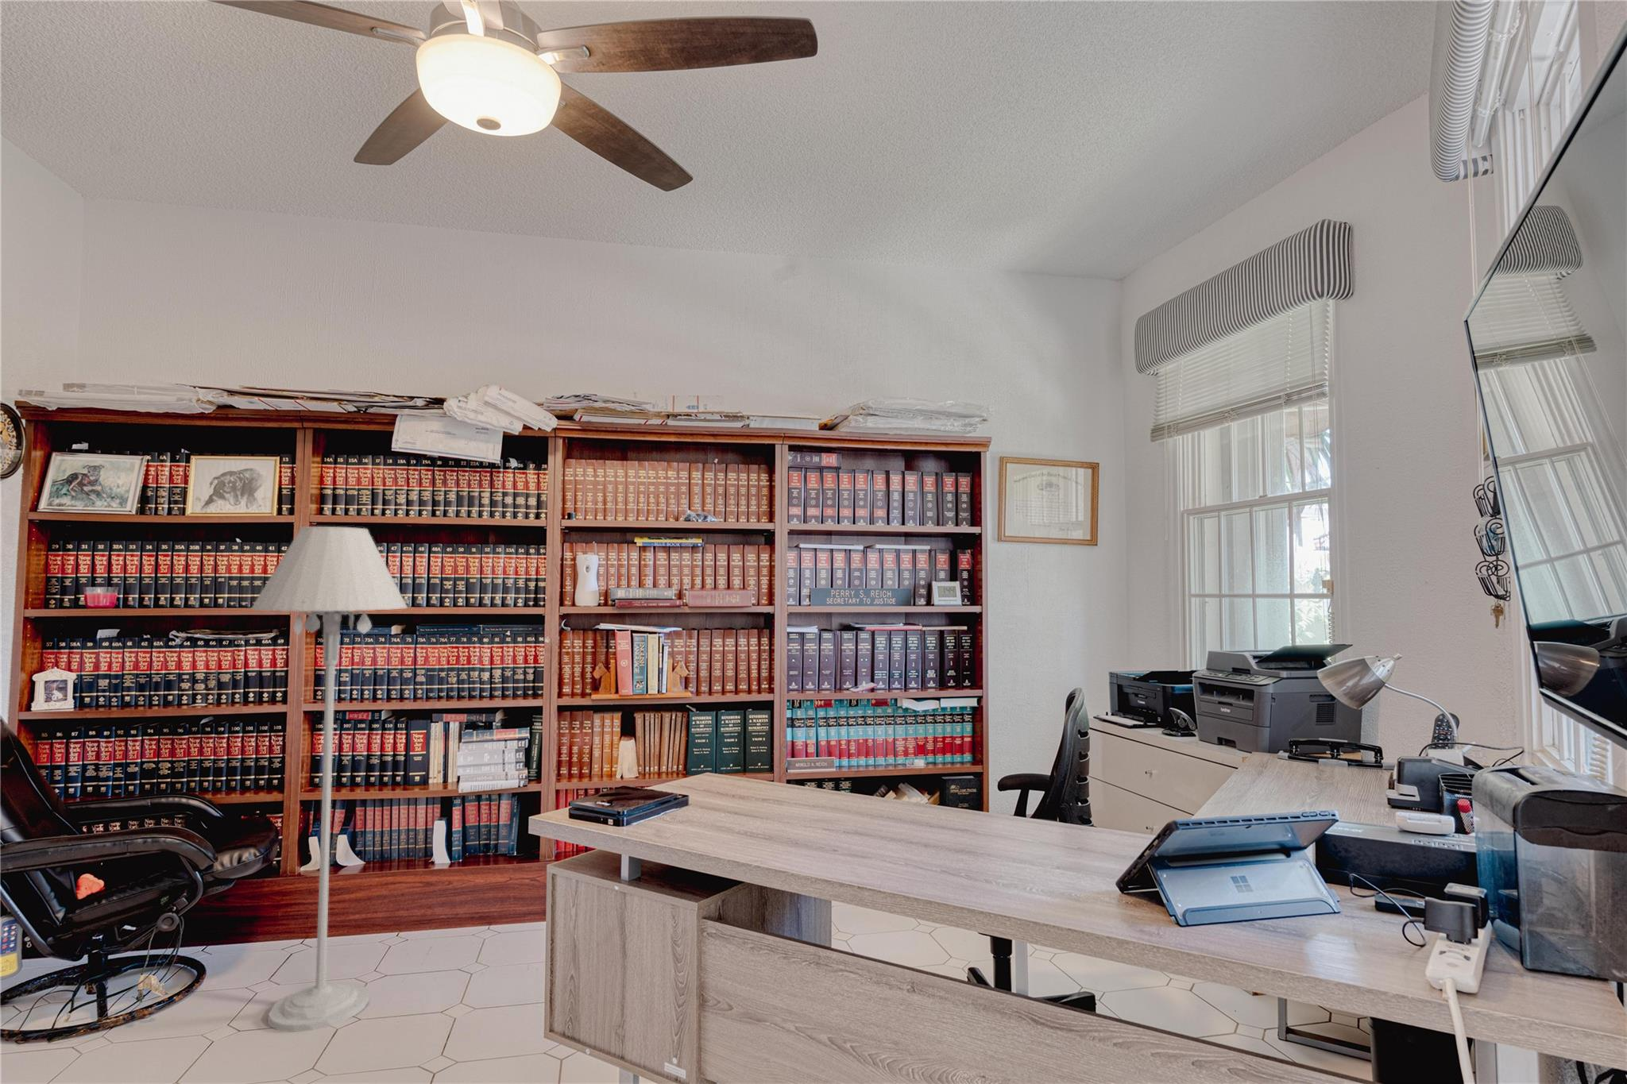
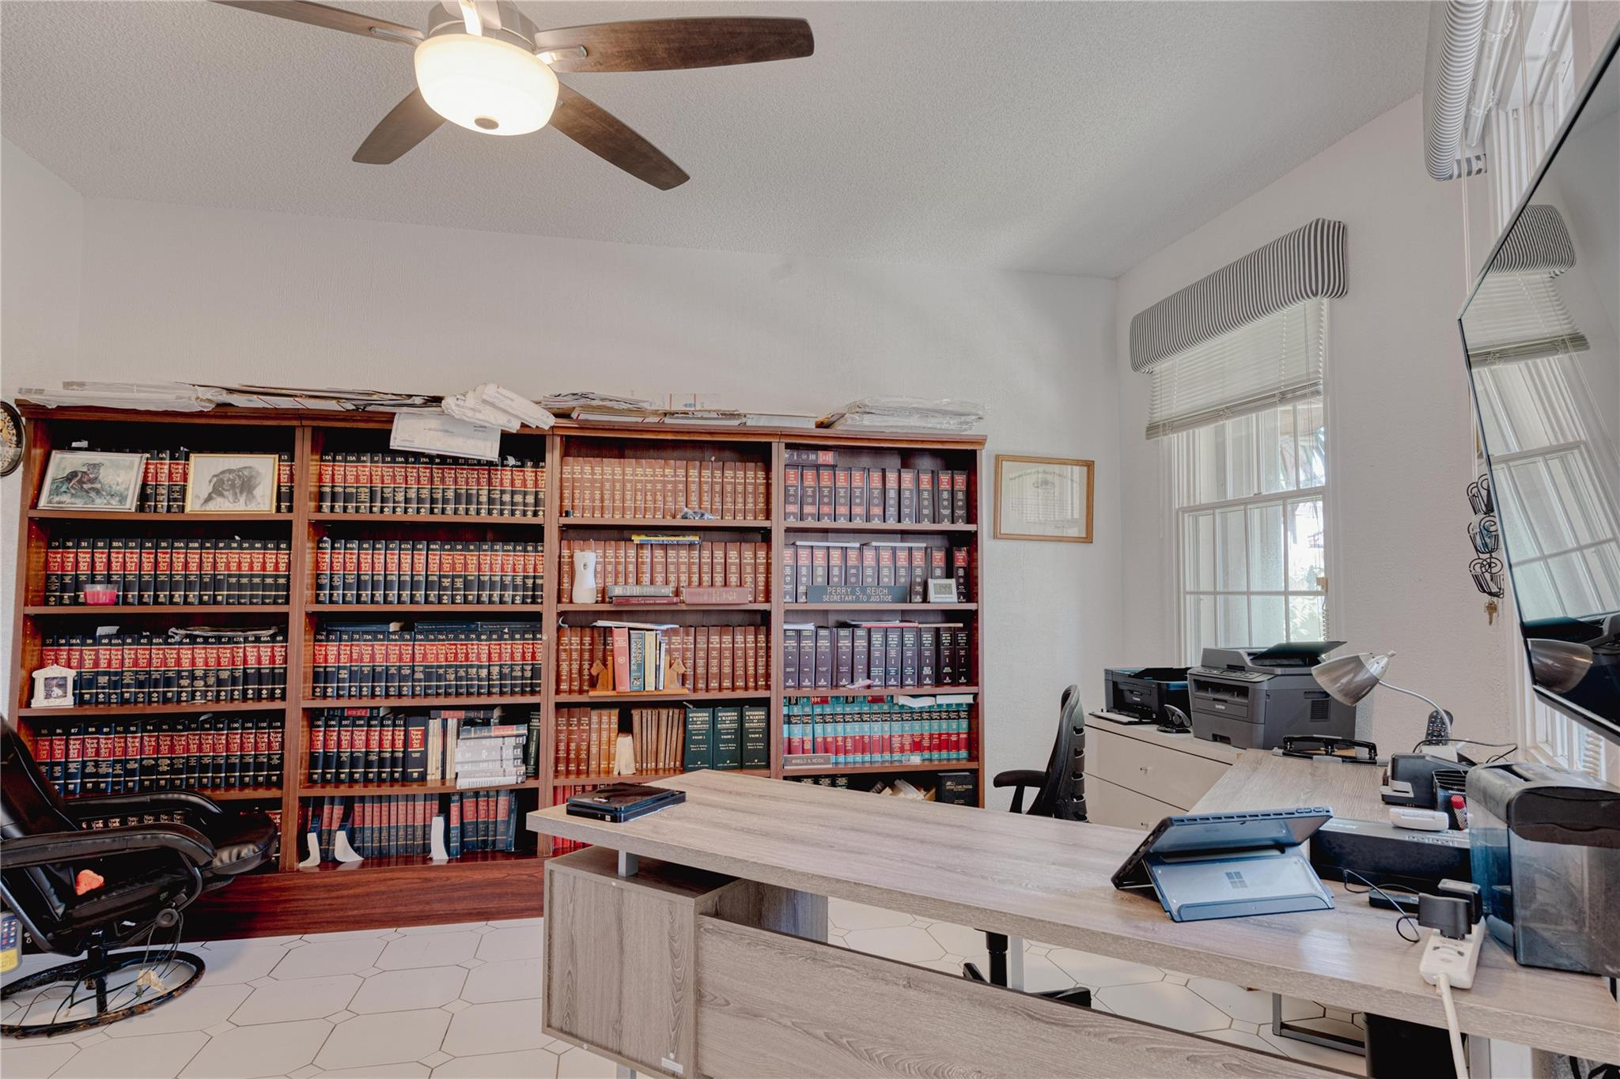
- floor lamp (328, 766)
